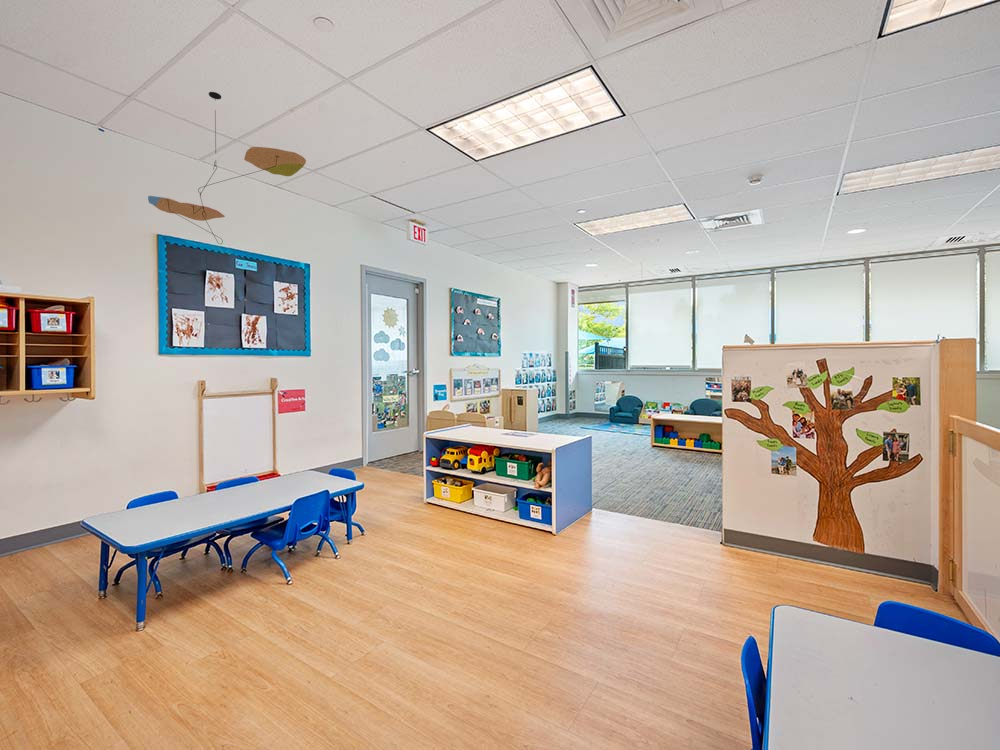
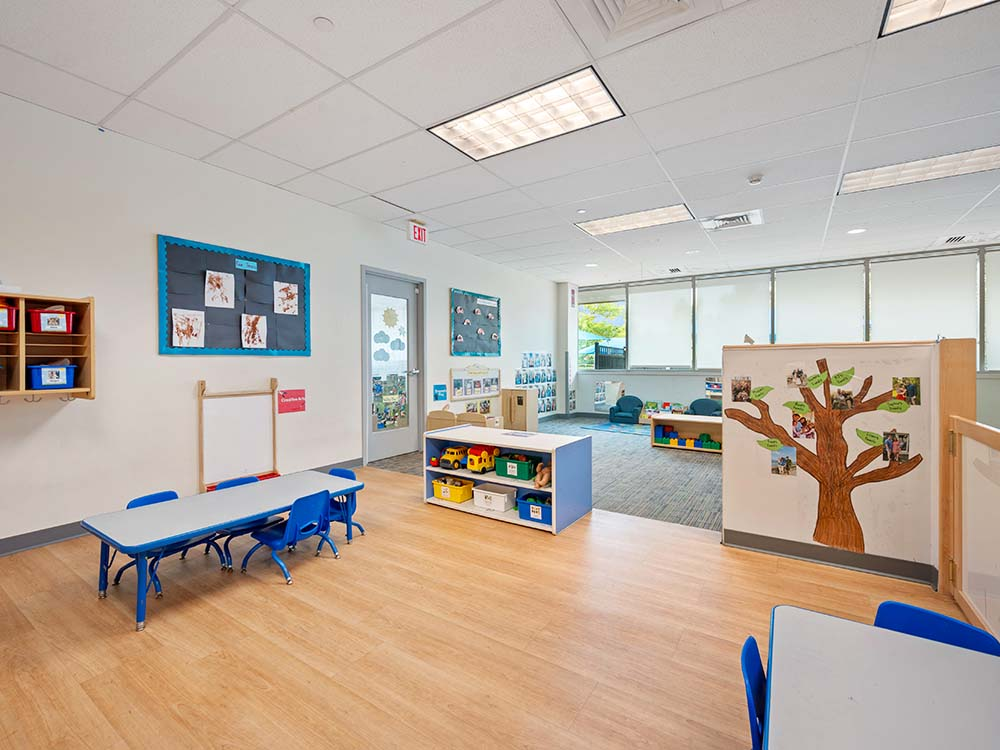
- ceiling mobile (231, 178)
